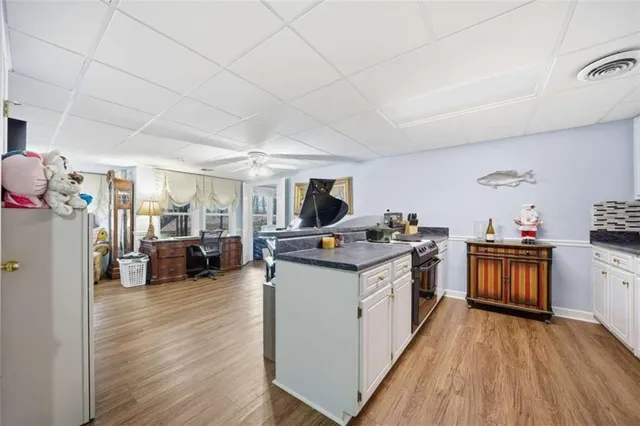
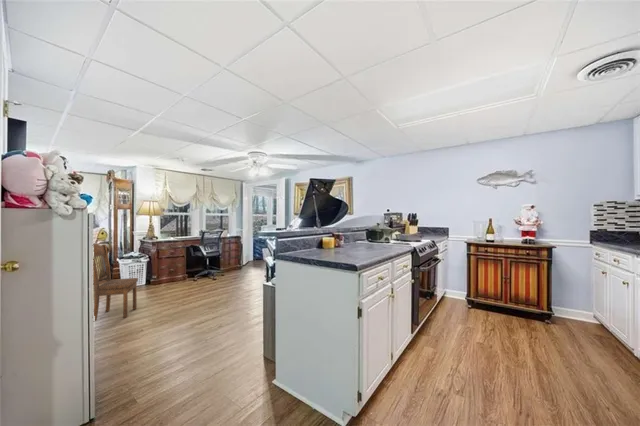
+ dining chair (114, 279)
